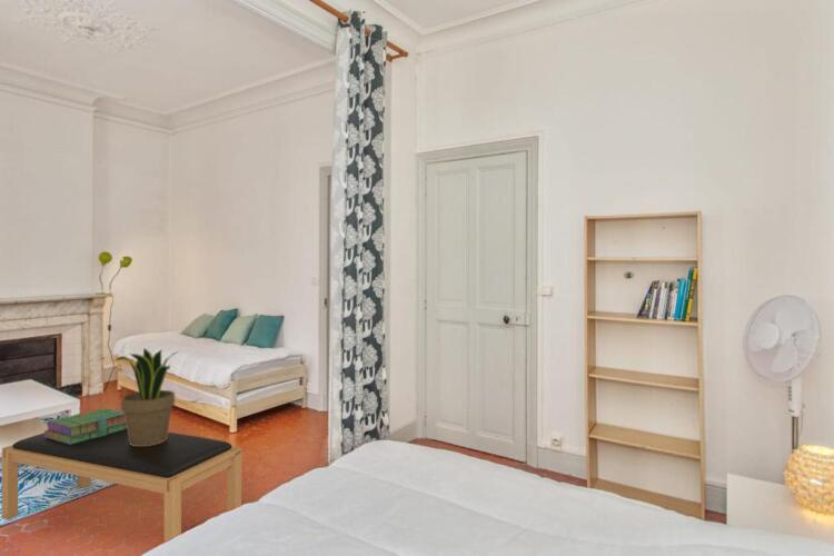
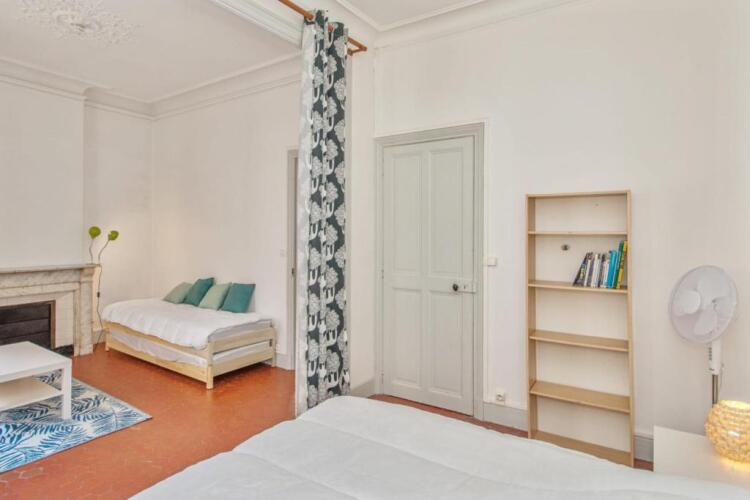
- bench (121, 479)
- stack of books (89, 424)
- potted plant (149, 394)
